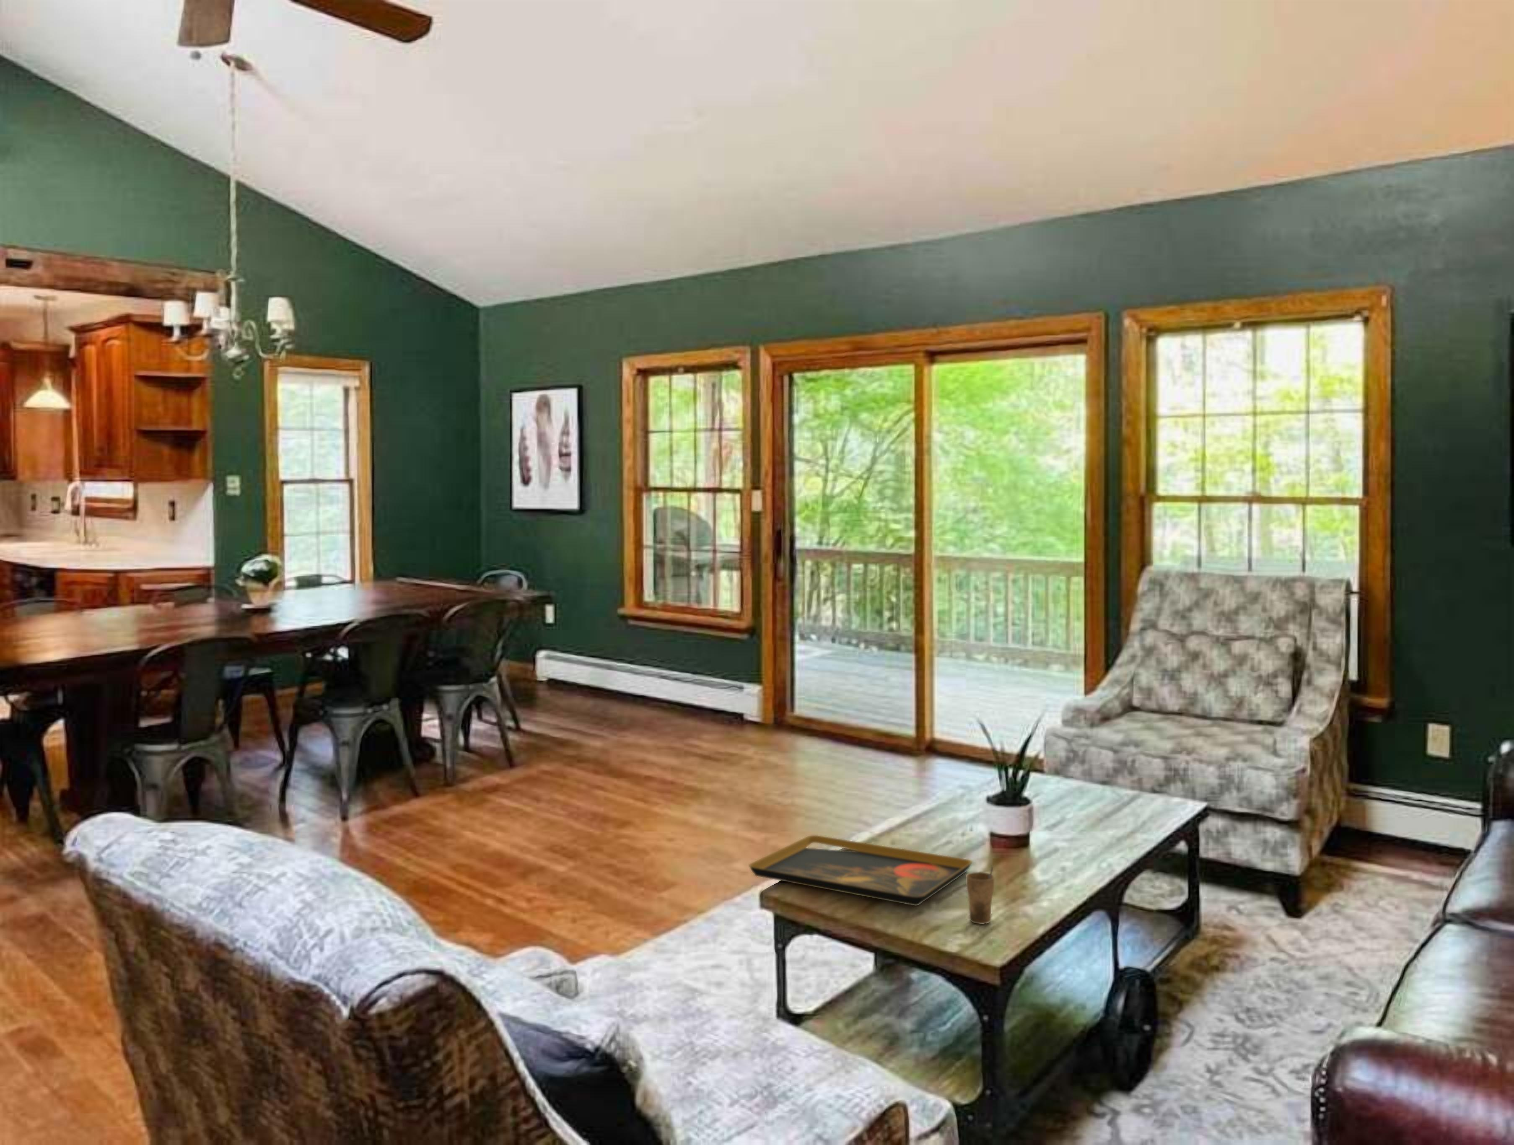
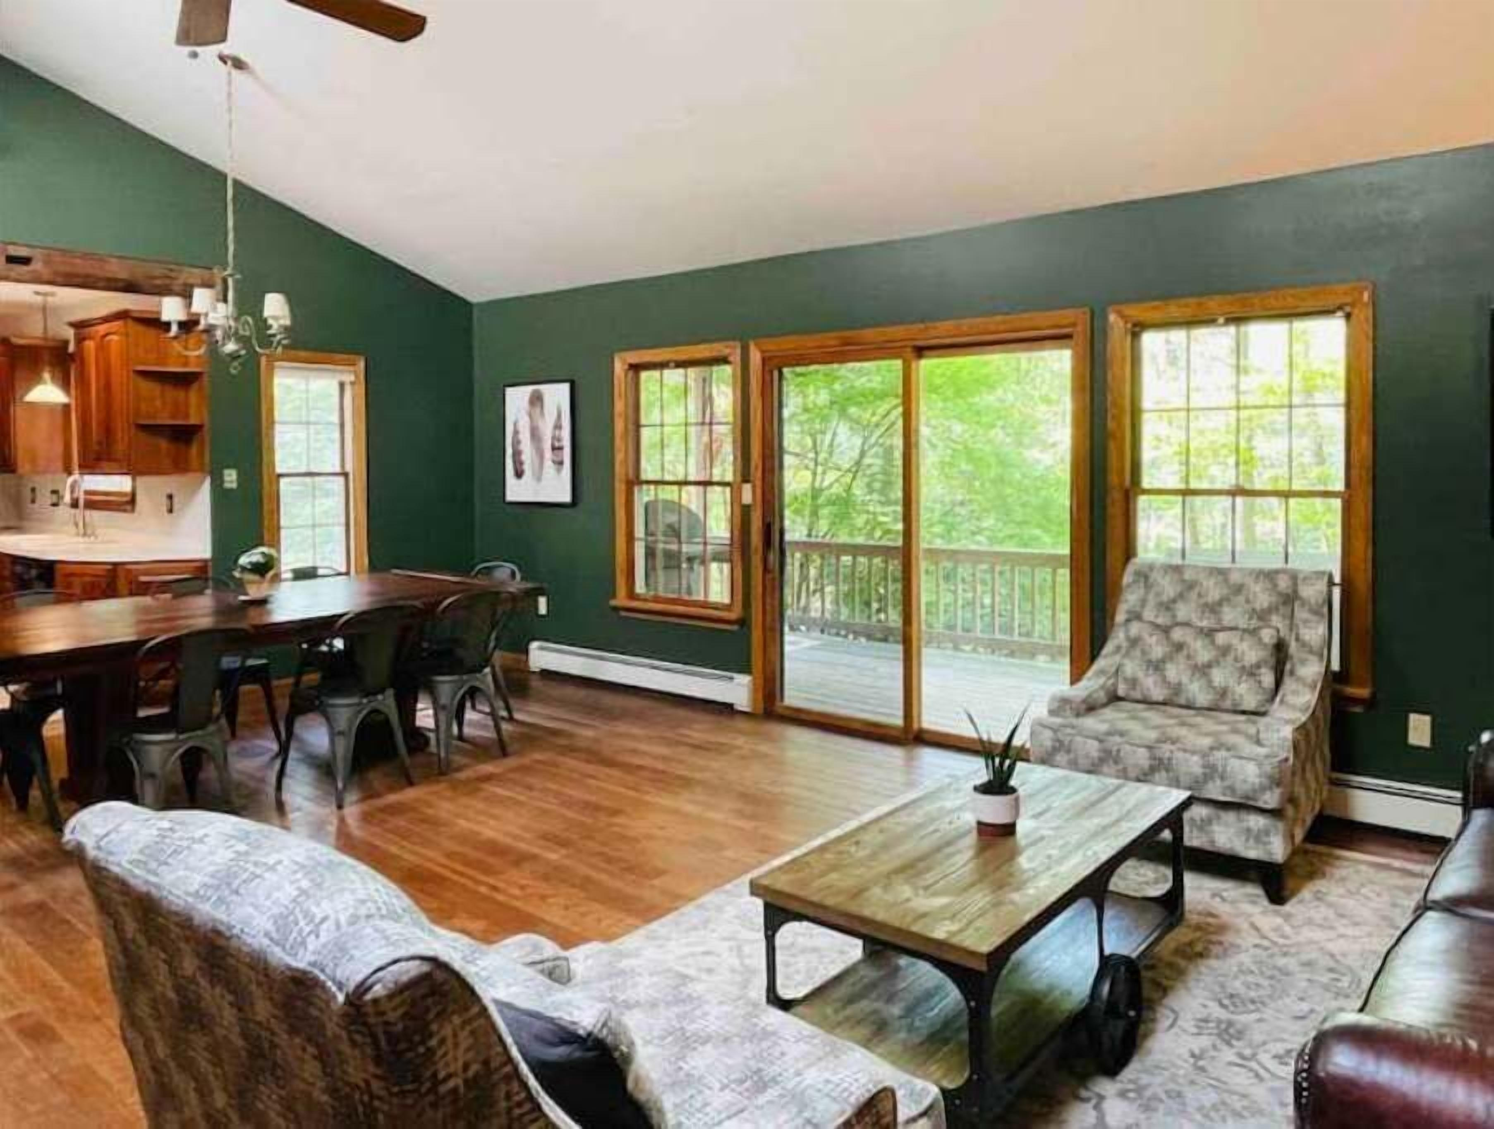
- decorative tray (861, 868)
- cup (980, 892)
